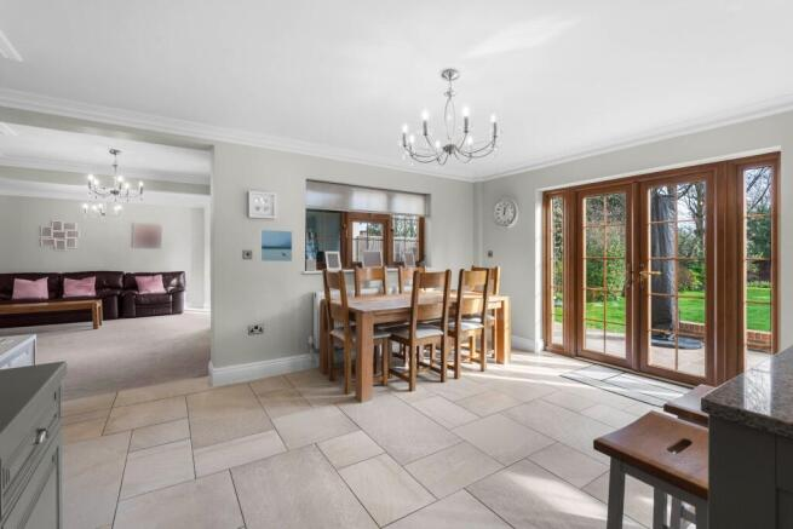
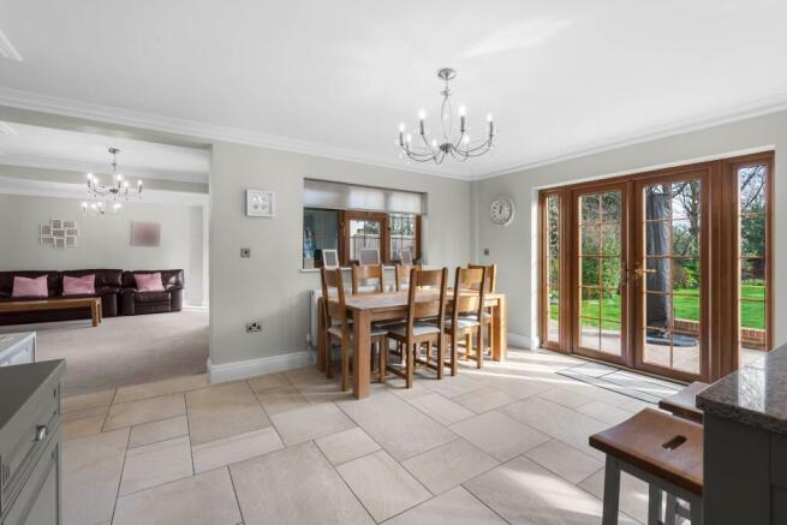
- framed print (276, 246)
